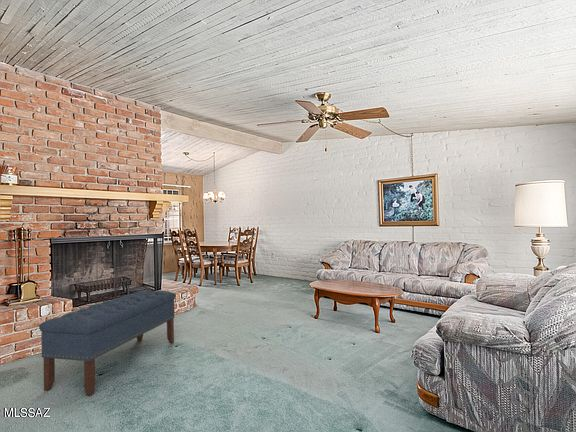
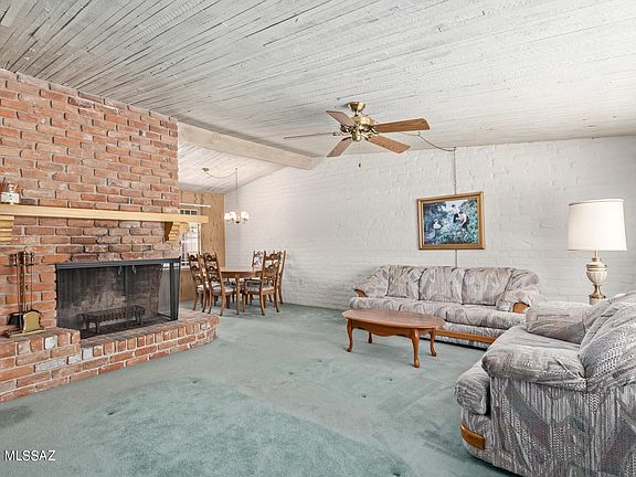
- bench (118, 332)
